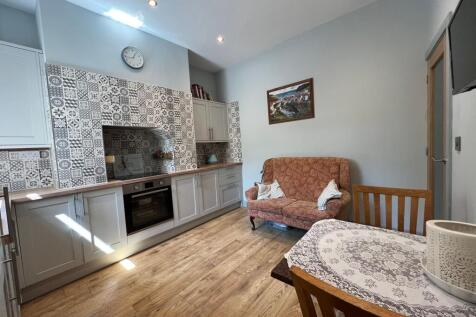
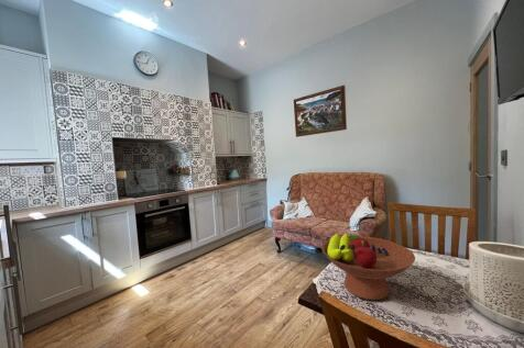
+ fruit bowl (364, 261)
